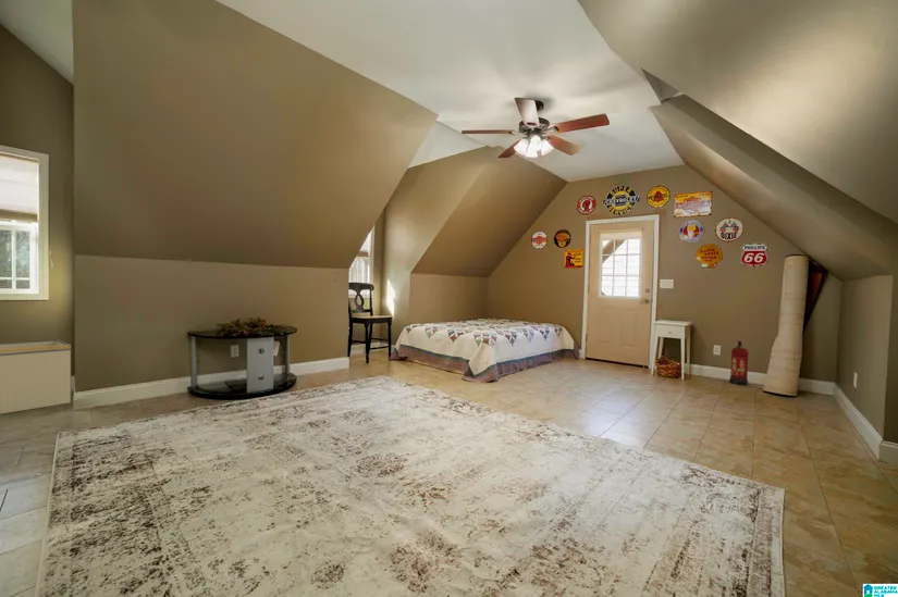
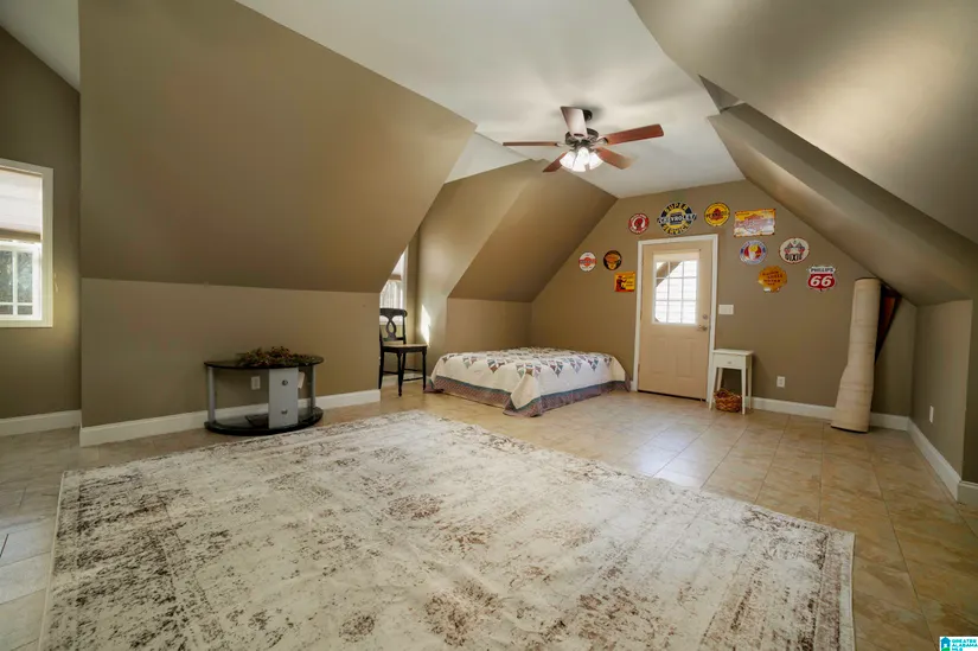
- storage bin (27, 373)
- fire extinguisher (739, 361)
